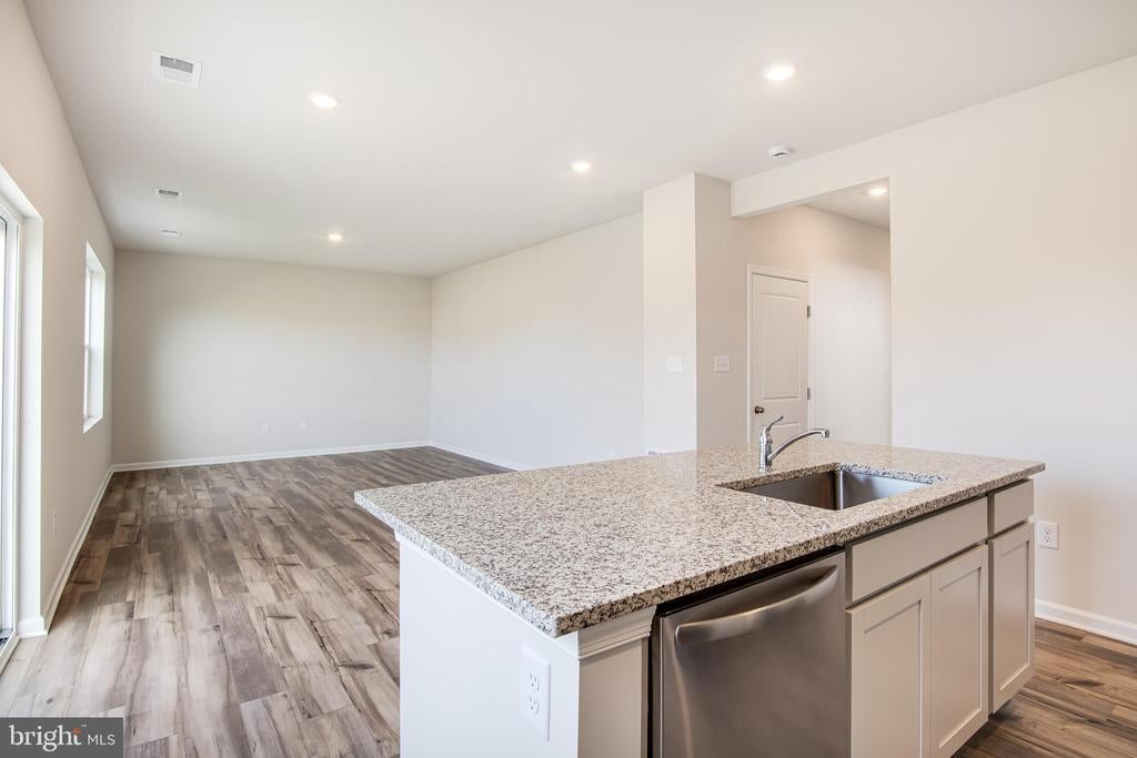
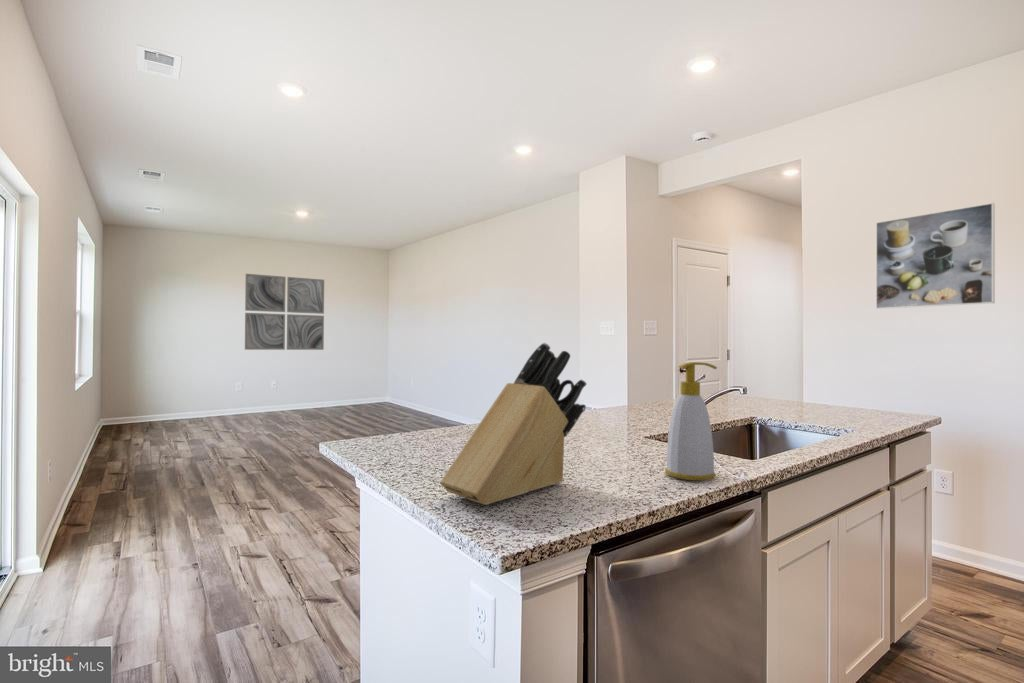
+ soap bottle (690, 418)
+ knife block (521, 414)
+ wall art (287, 314)
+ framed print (930, 259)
